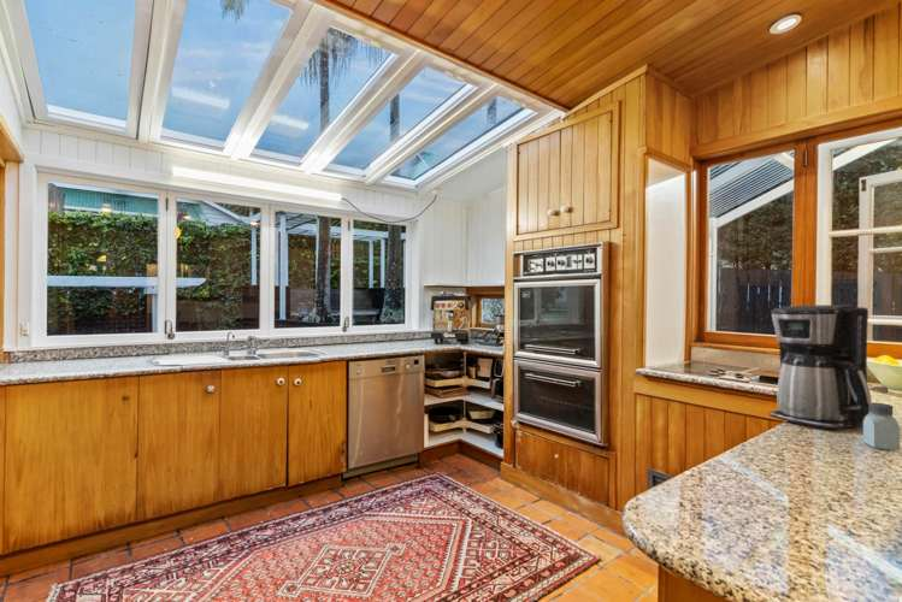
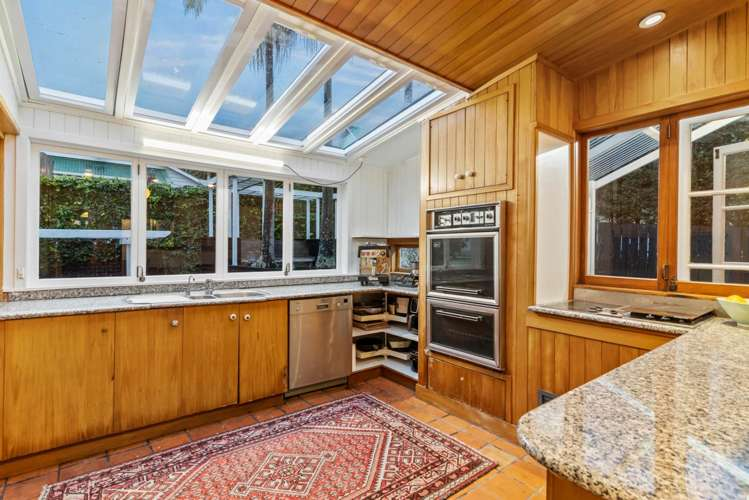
- coffee maker (833, 362)
- saltshaker (880, 425)
